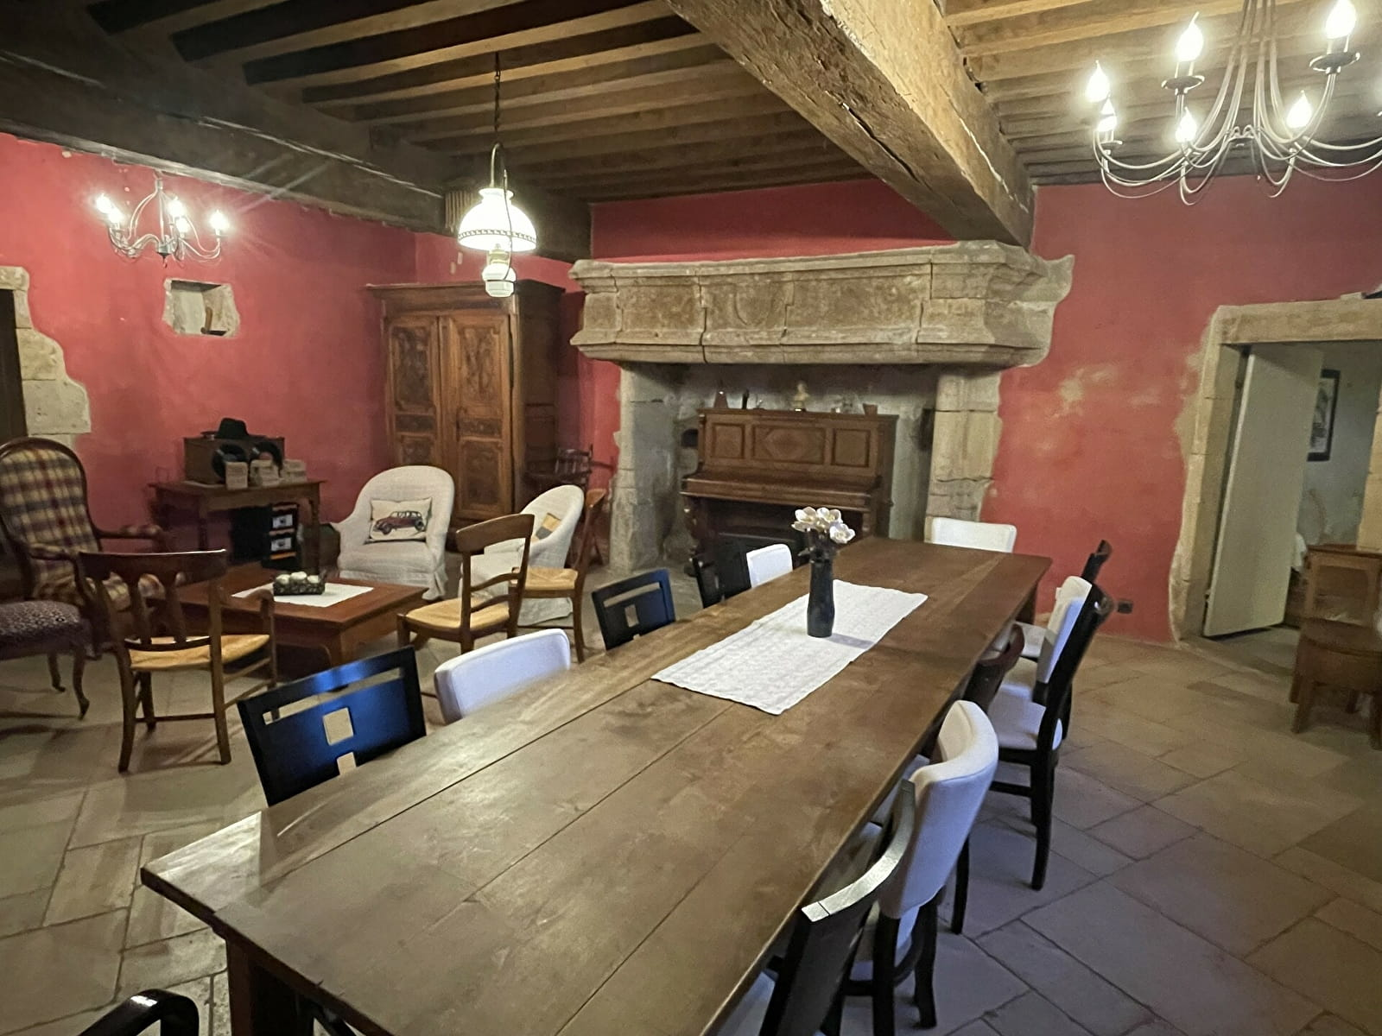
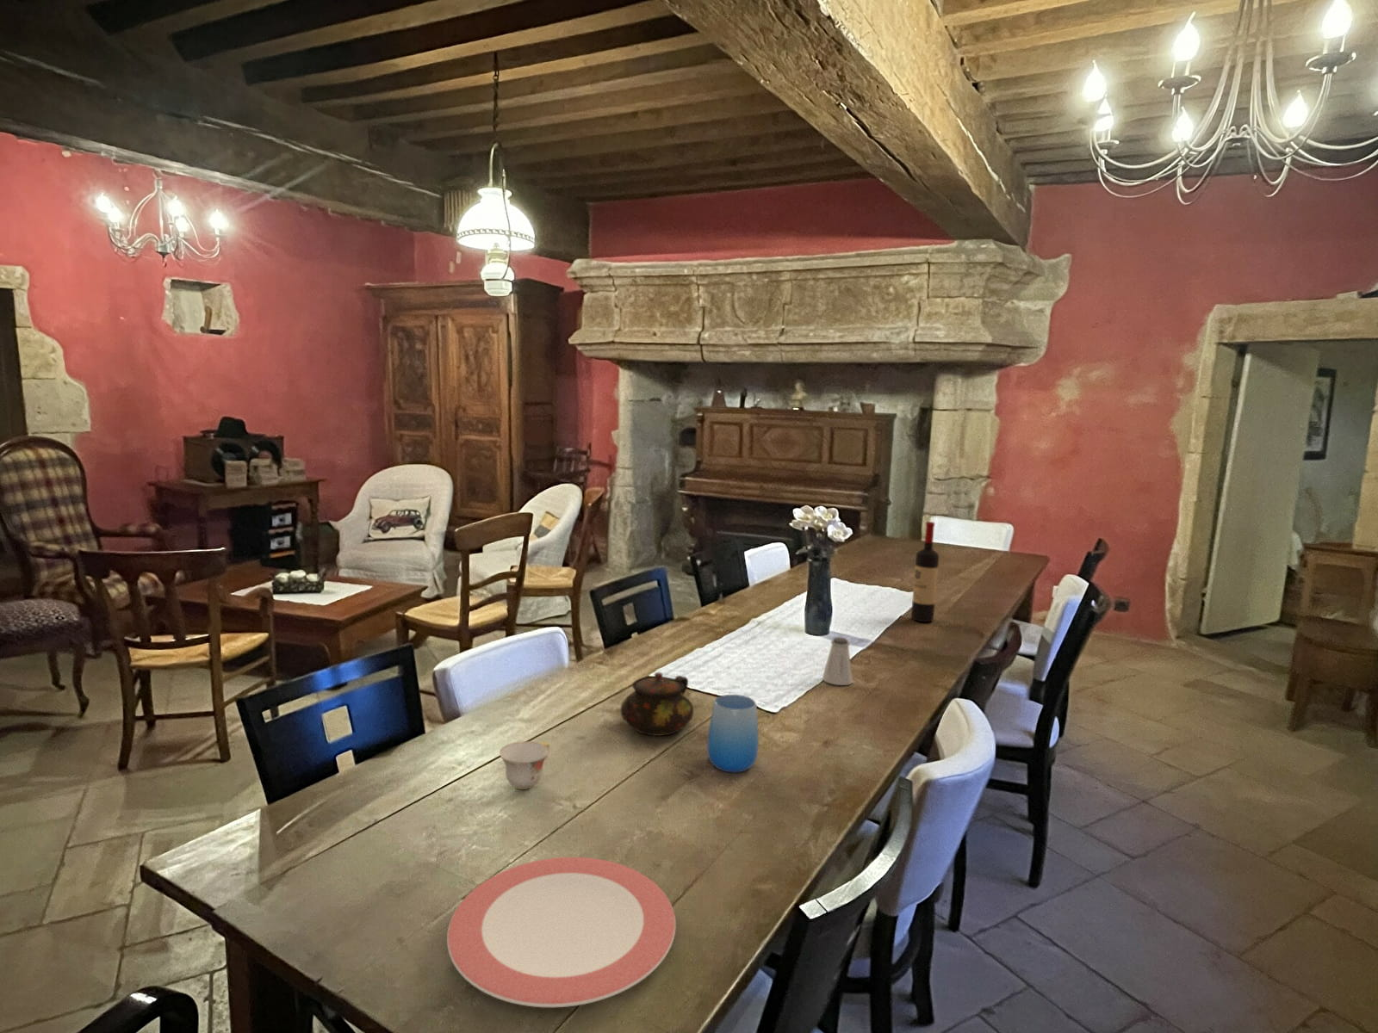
+ wine bottle (926, 571)
+ teacup (527, 766)
+ saltshaker (839, 660)
+ plate (563, 927)
+ teapot (656, 700)
+ cup (732, 732)
